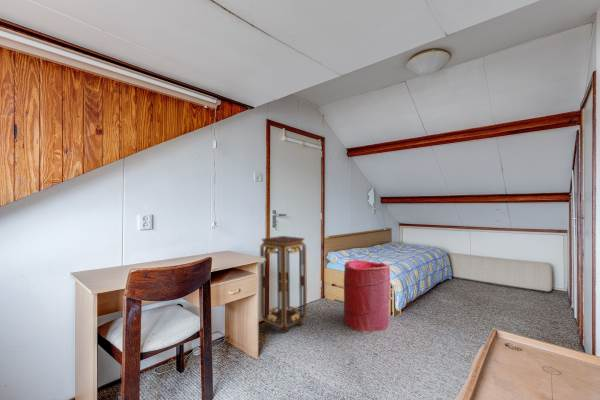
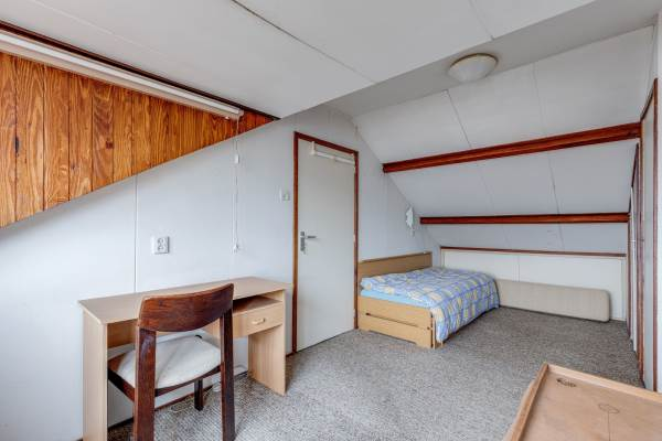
- laundry hamper (366, 292)
- pedestal table (283, 281)
